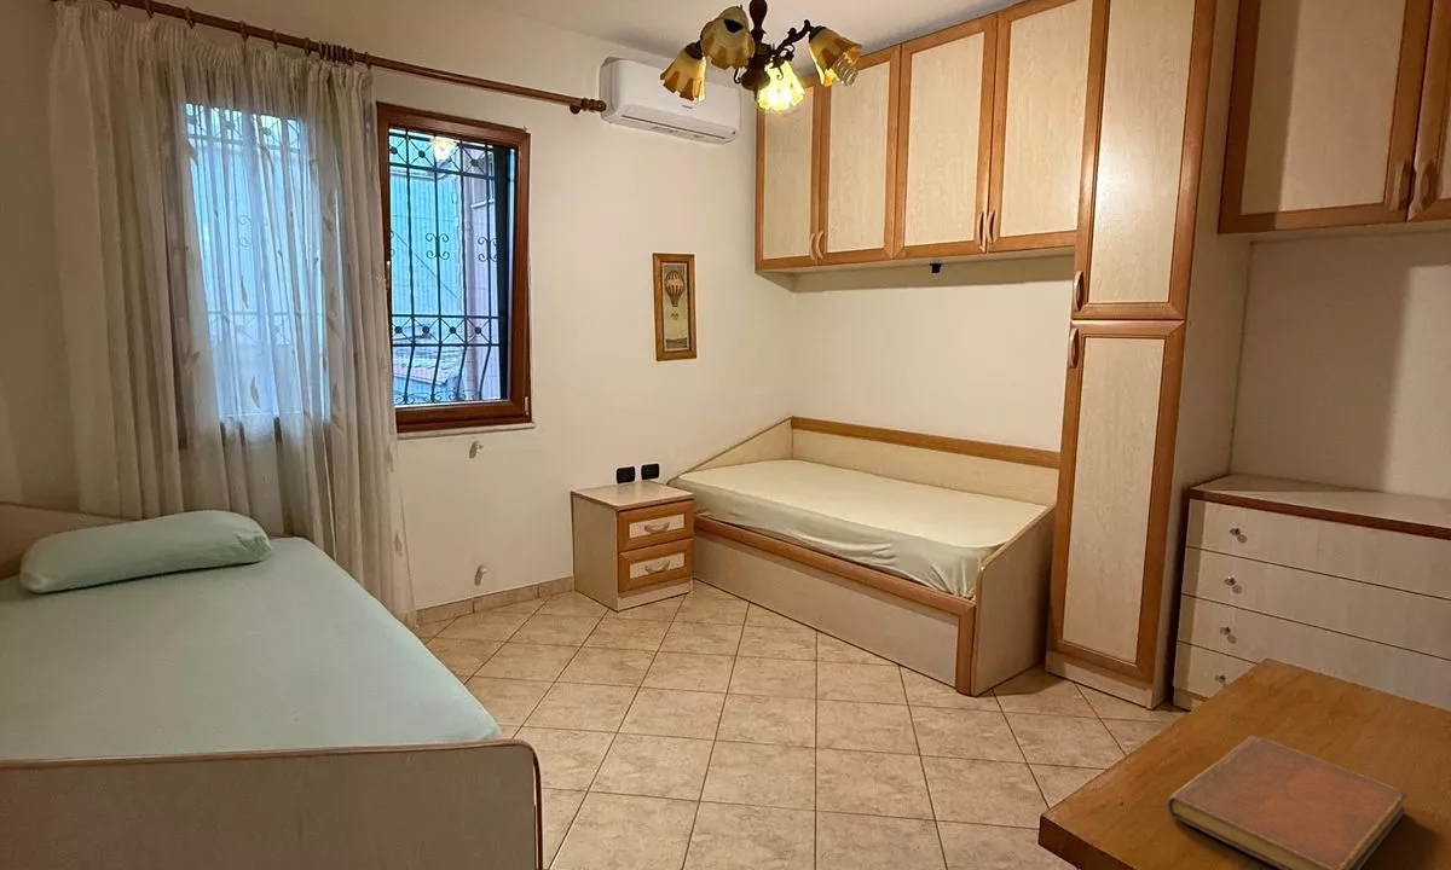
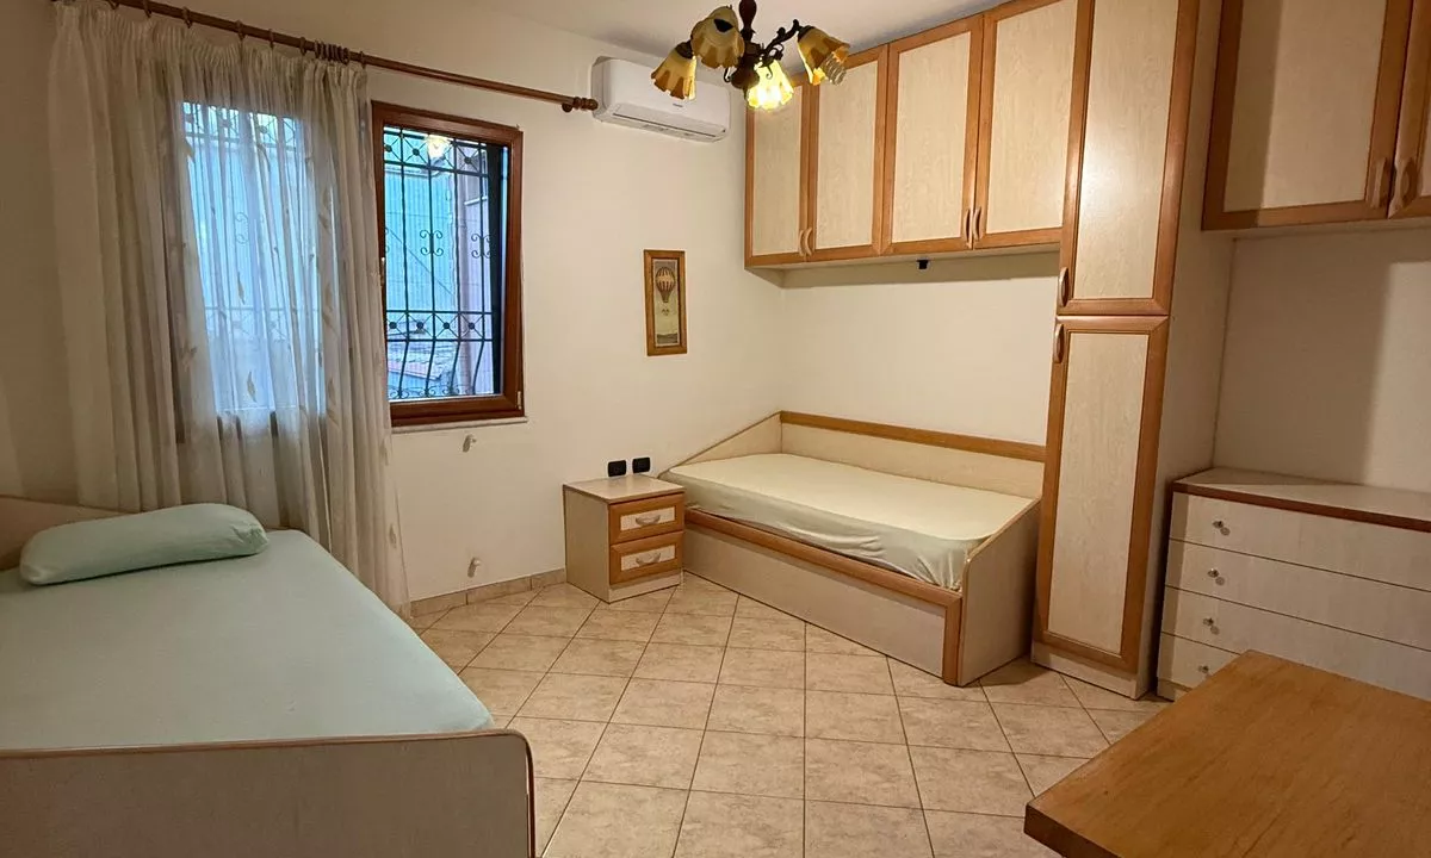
- notebook (1287, 802)
